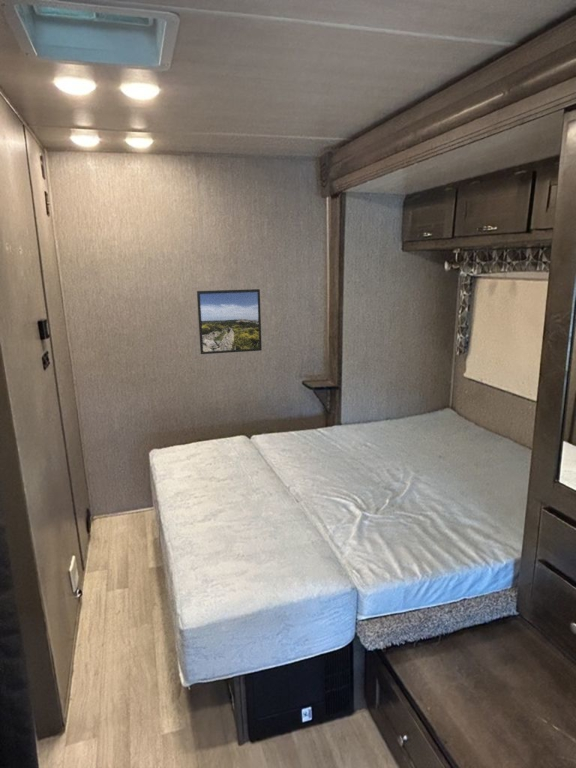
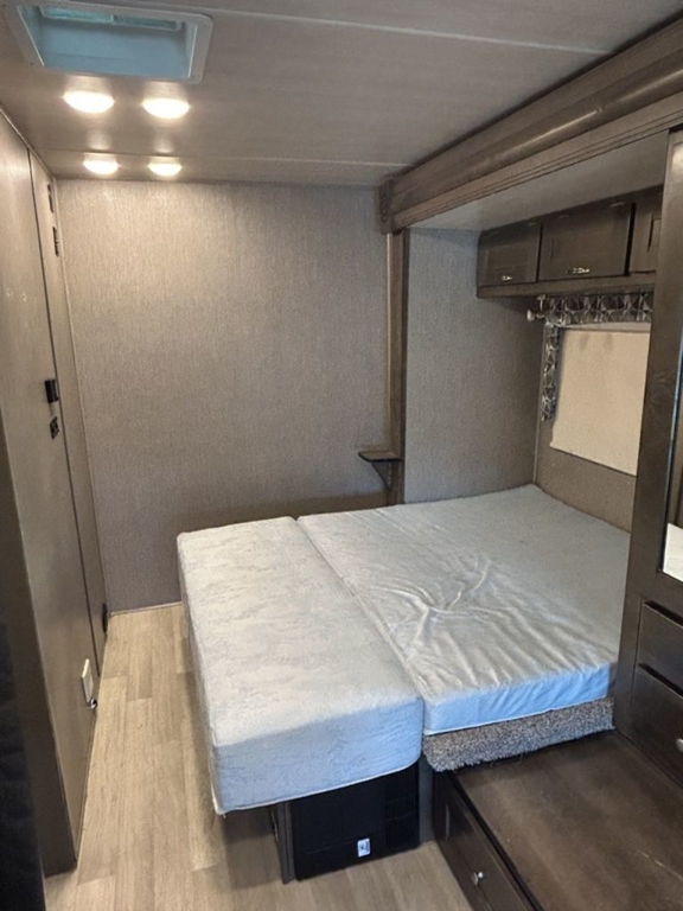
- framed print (230, 321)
